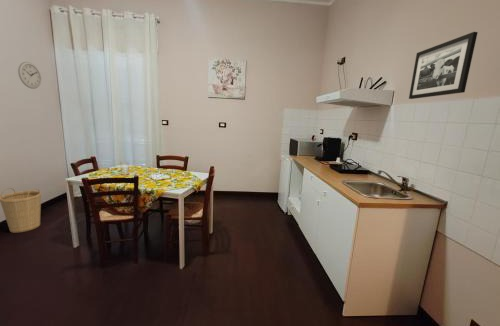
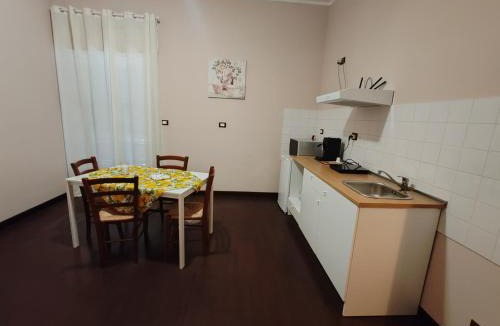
- picture frame (437, 70)
- basket (22, 208)
- wall clock (30, 75)
